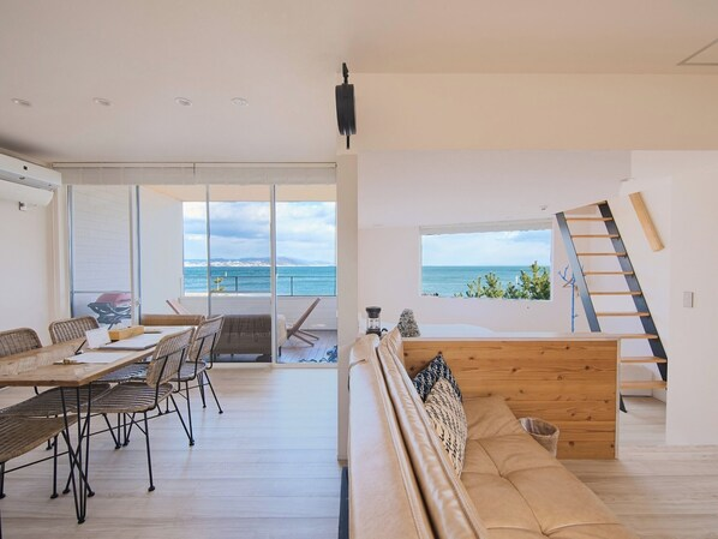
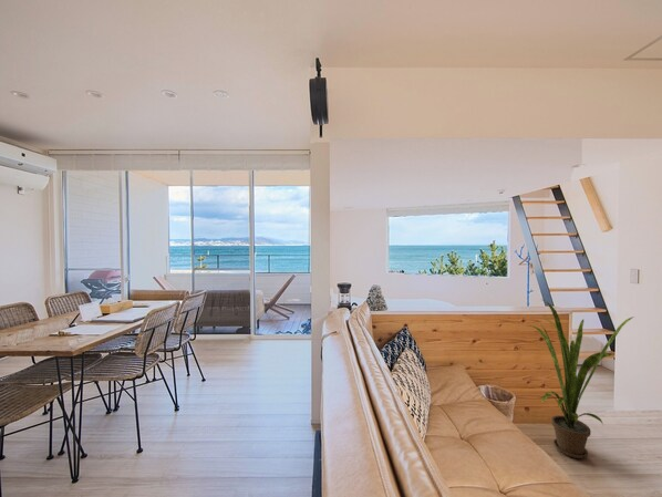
+ house plant (561, 376)
